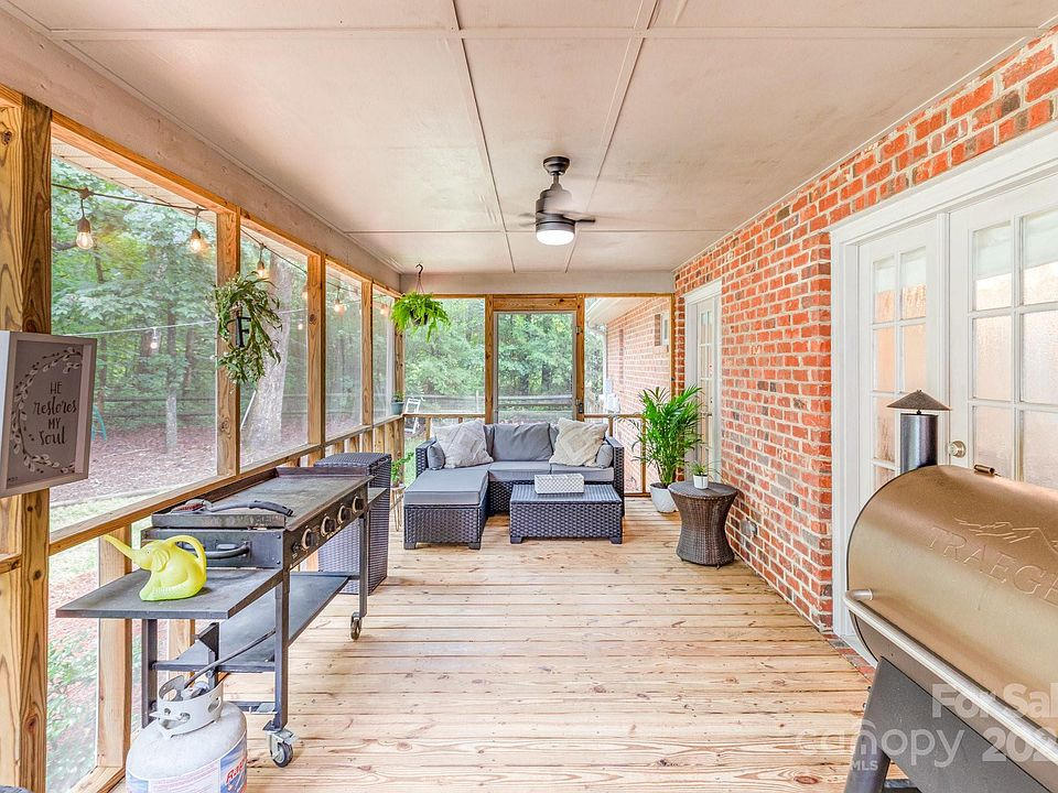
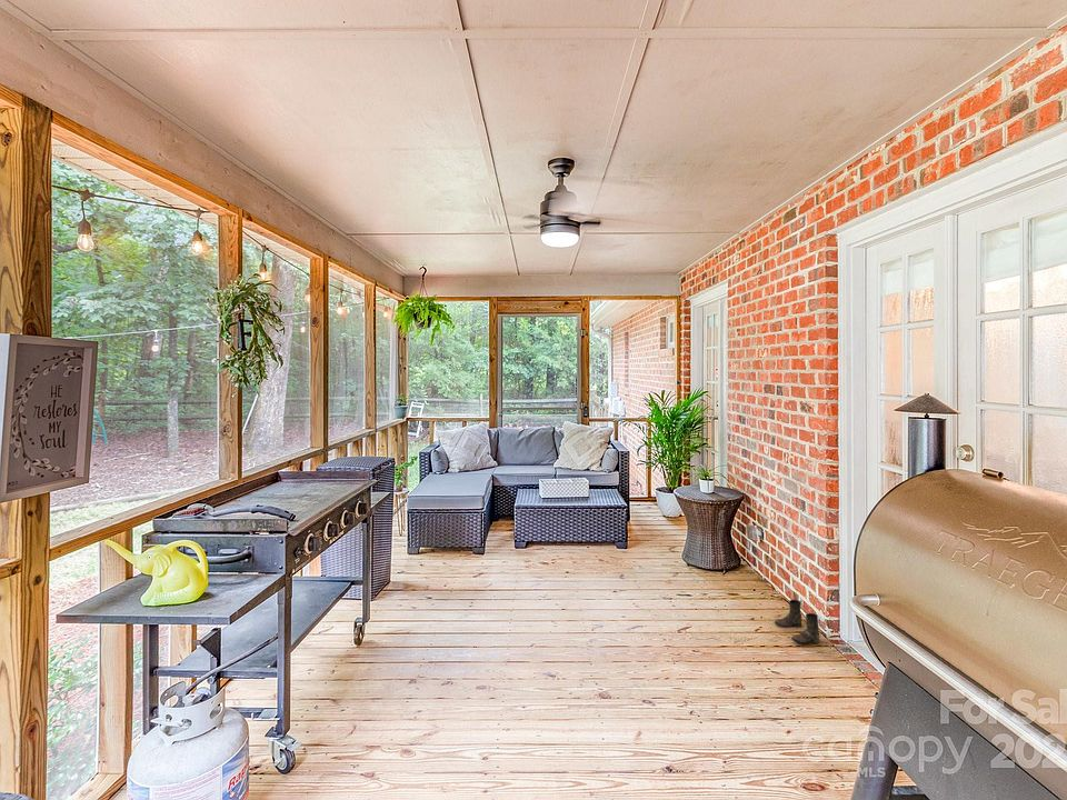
+ boots (796, 620)
